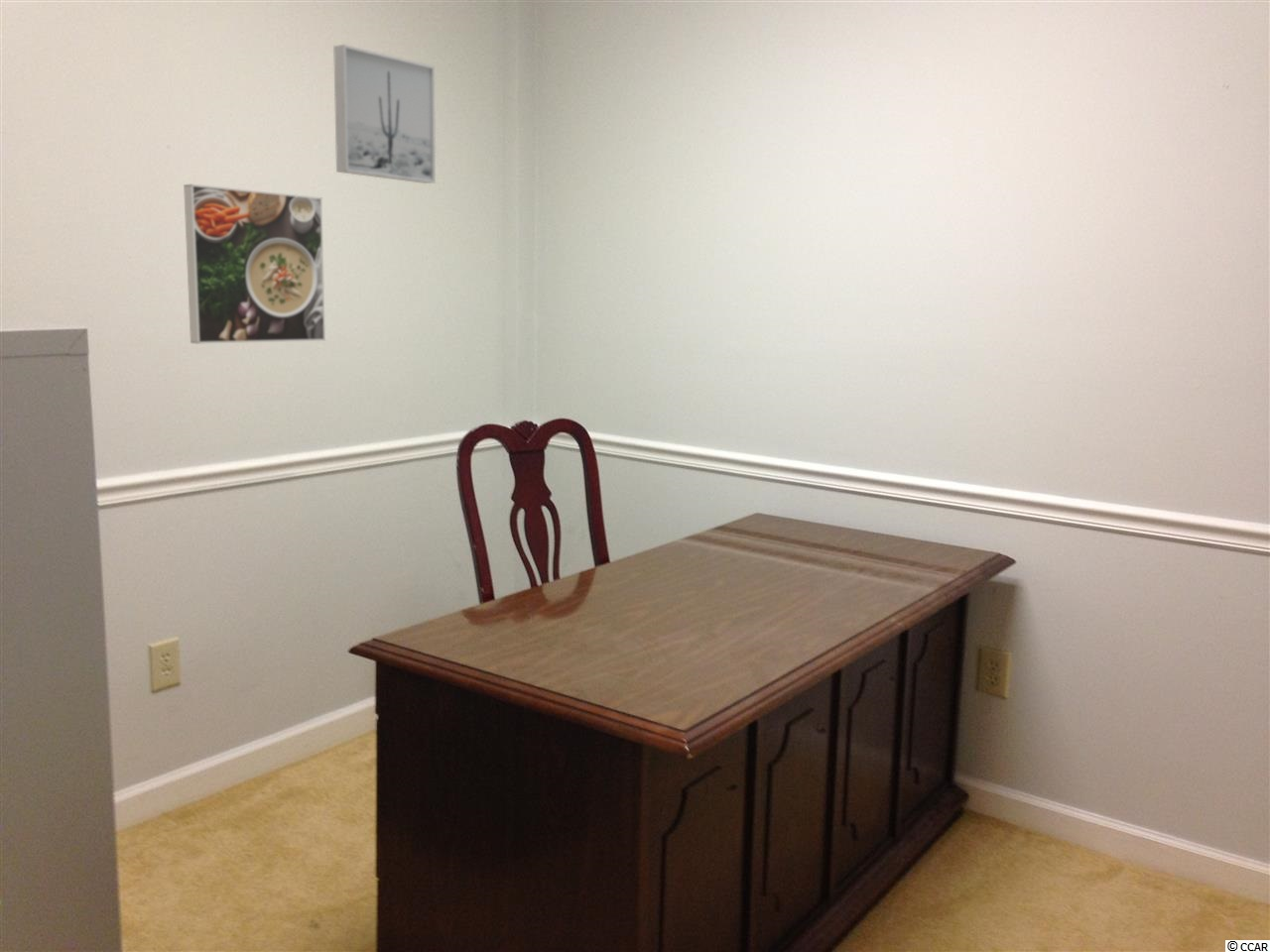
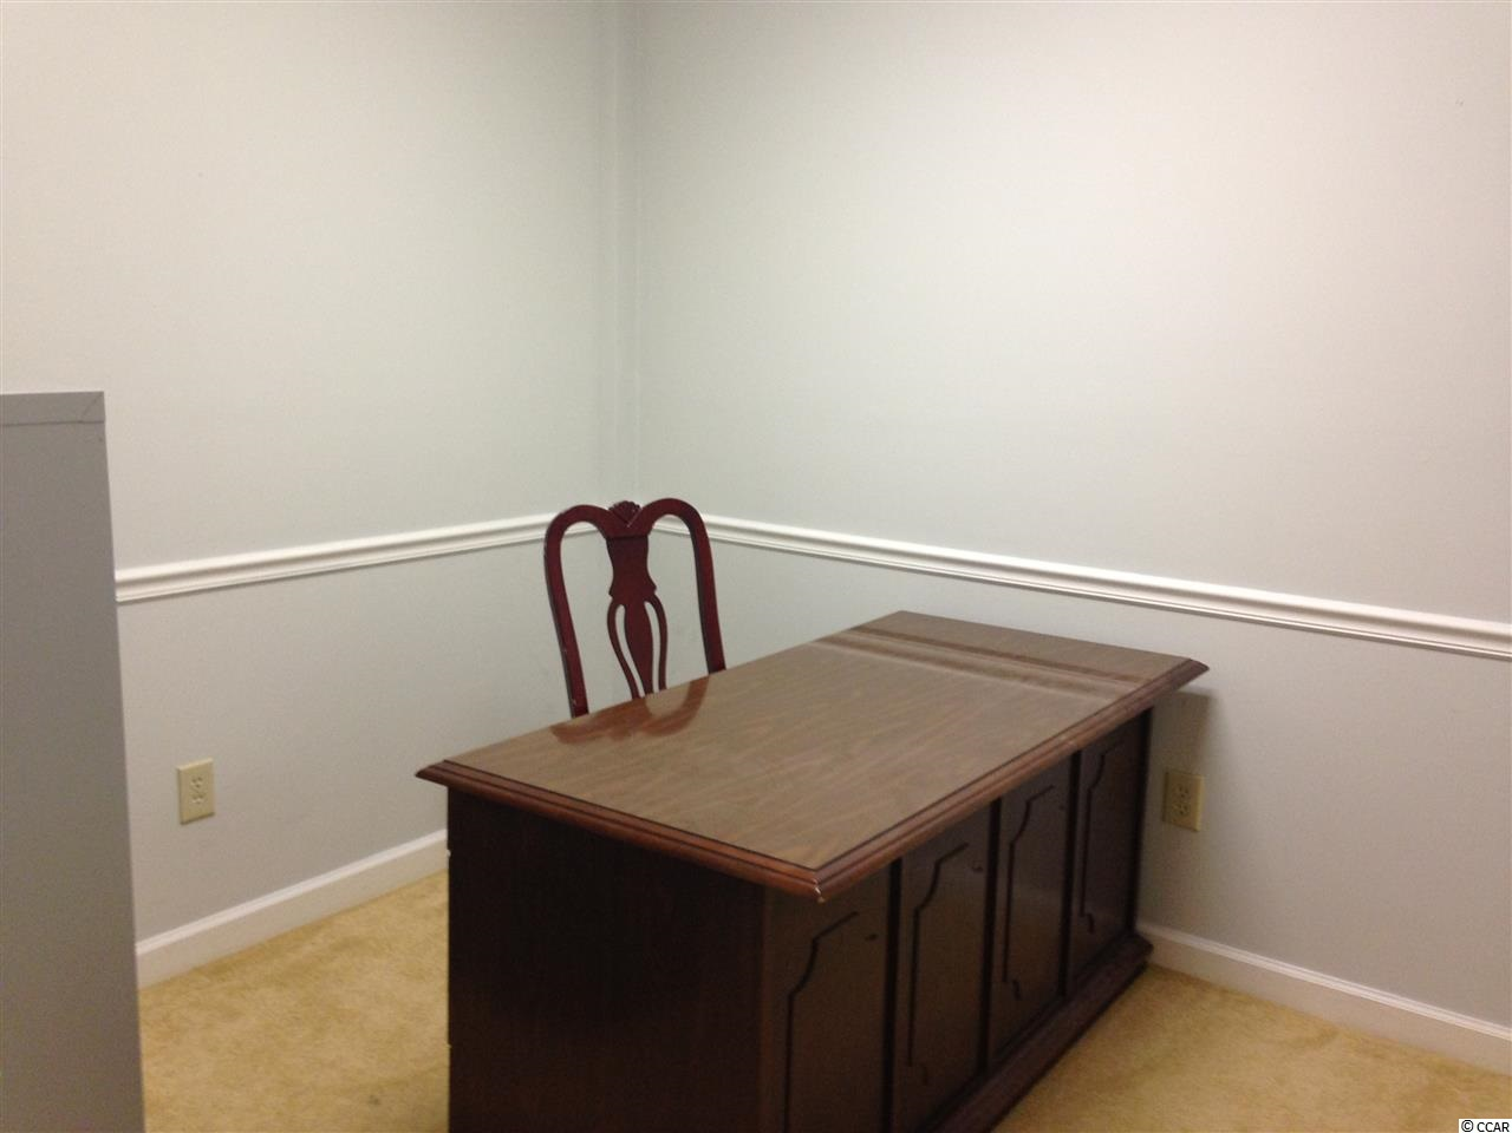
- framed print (258, 267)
- wall art (386, 117)
